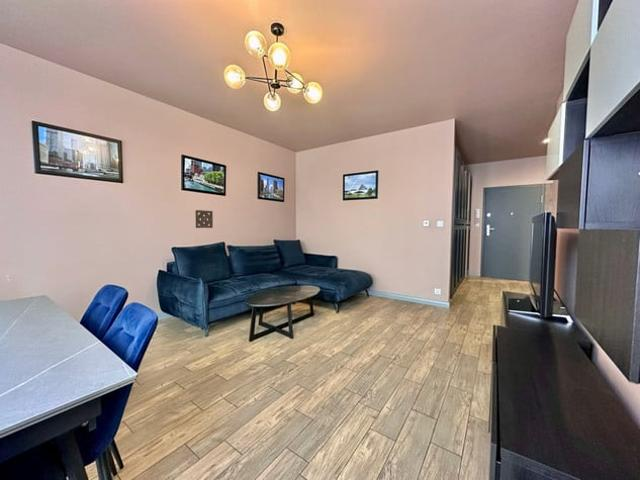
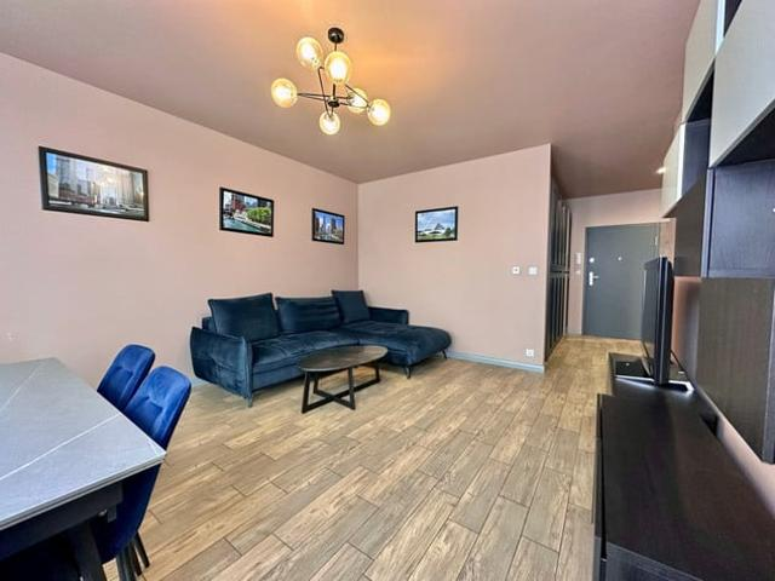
- wall ornament (204, 219)
